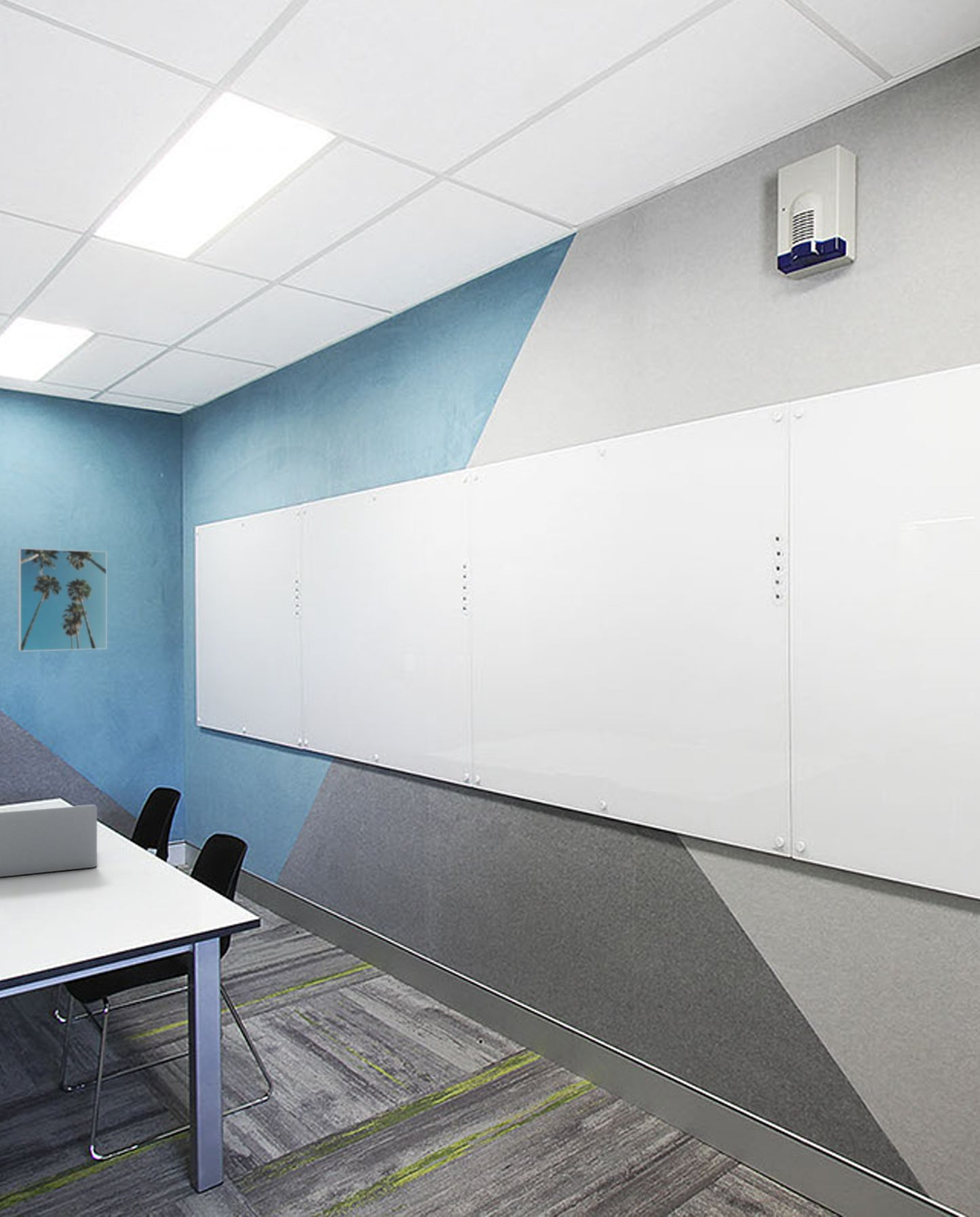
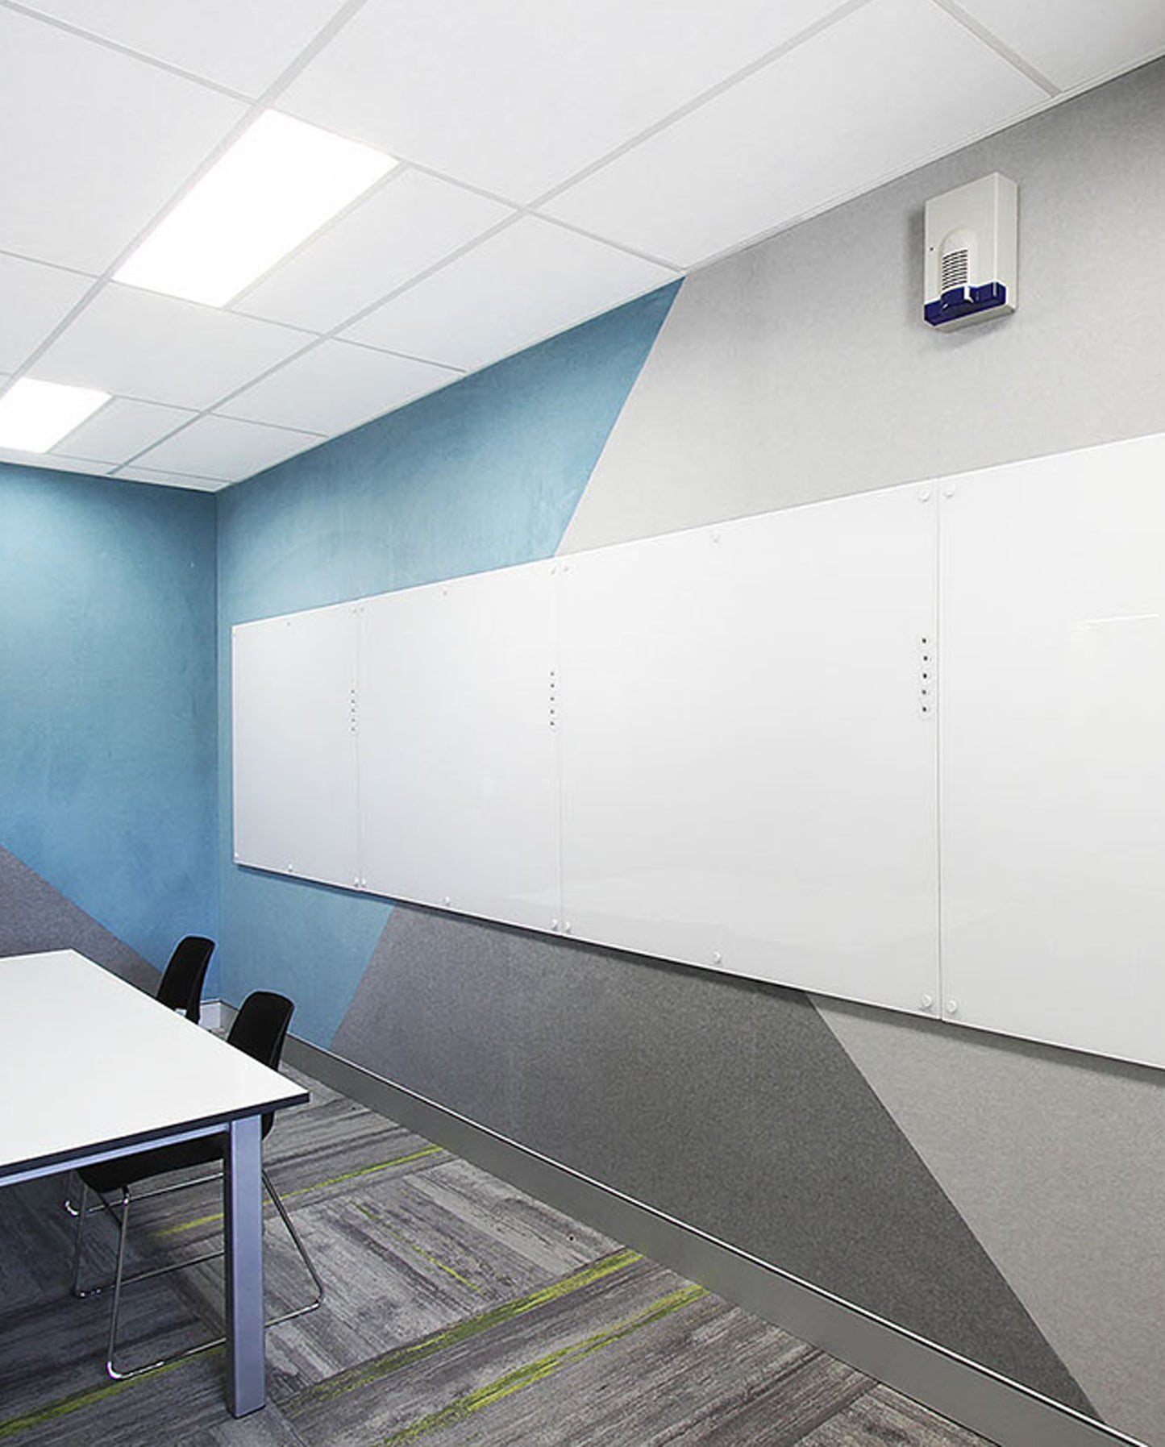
- laptop (41, 833)
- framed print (64, 599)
